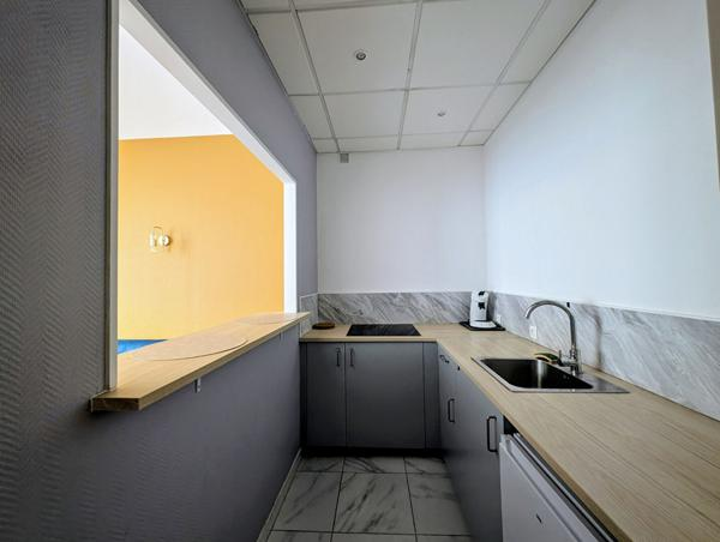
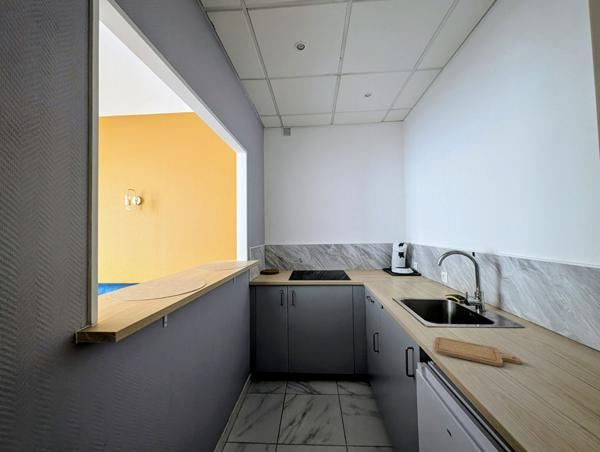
+ chopping board (474, 351)
